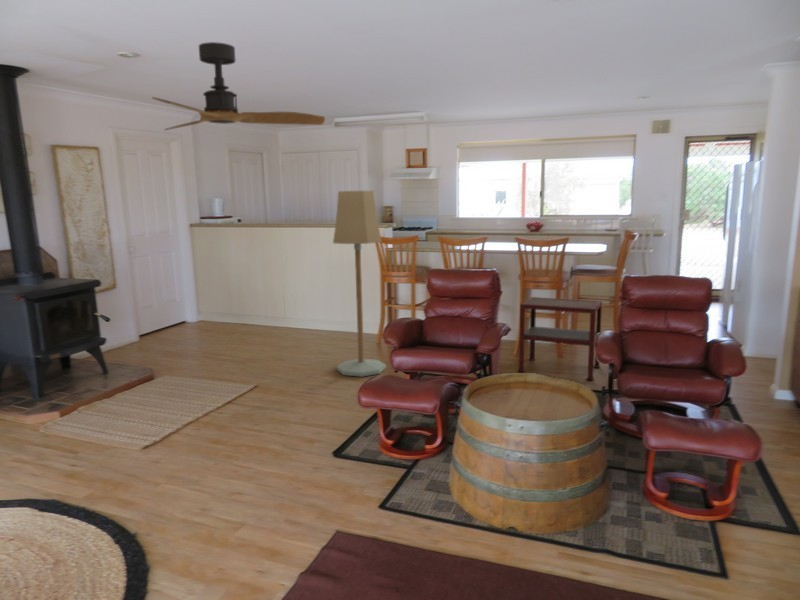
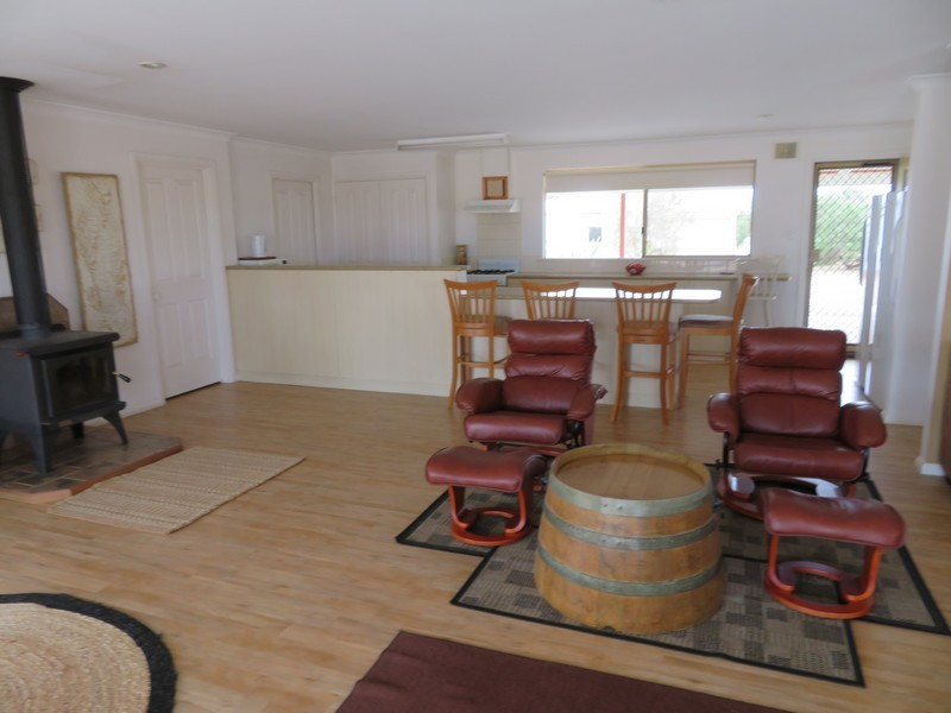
- ceiling fan (236, 94)
- side table (560, 335)
- floor lamp (358, 282)
